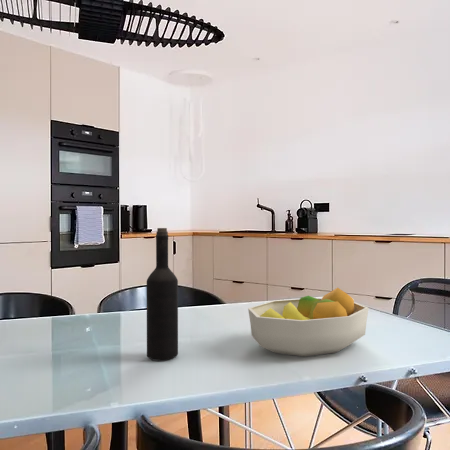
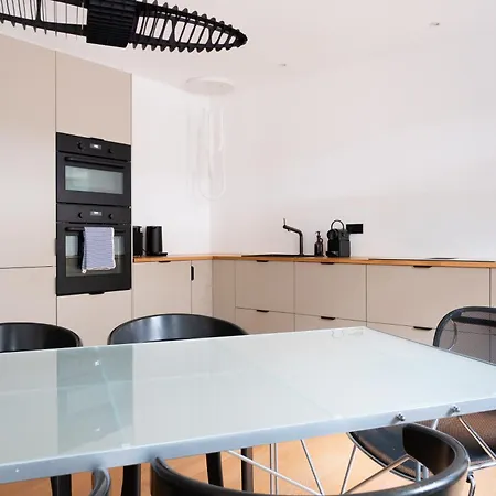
- wine bottle (162, 292)
- fruit bowl (308, 317)
